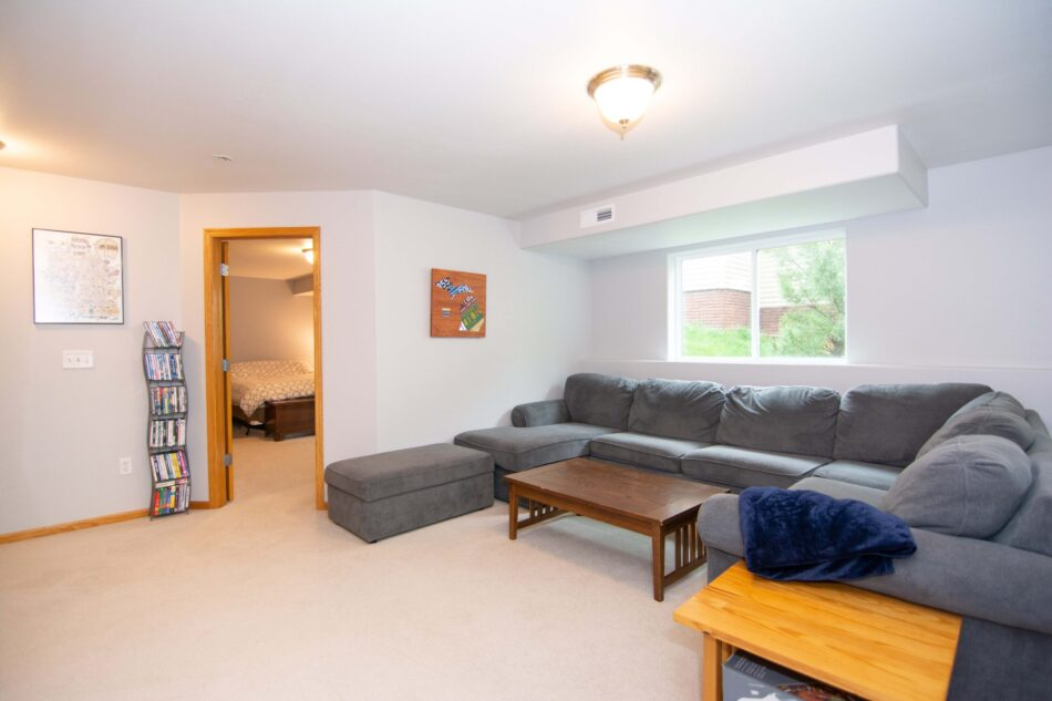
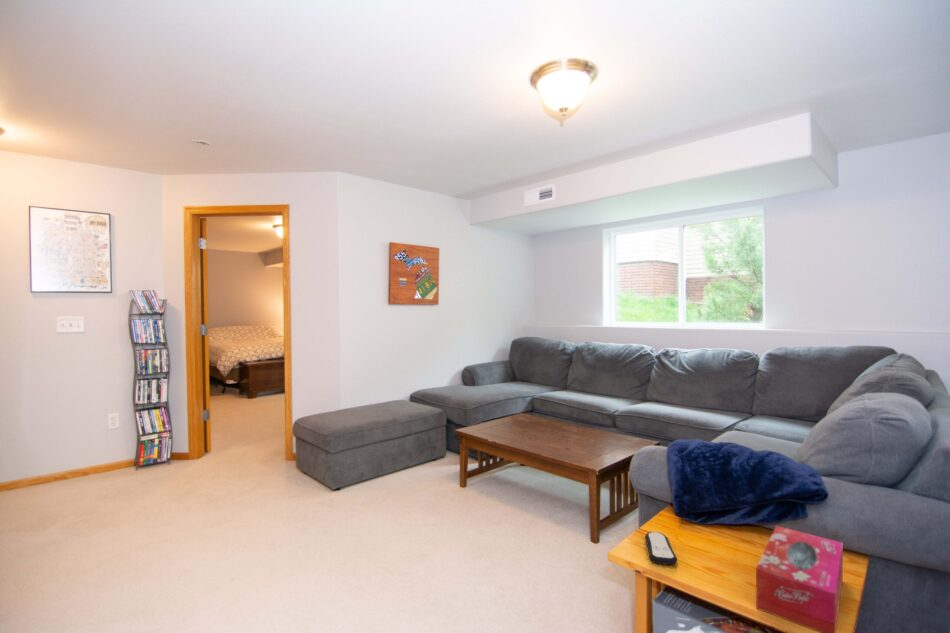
+ tissue box (801, 574)
+ remote control (659, 547)
